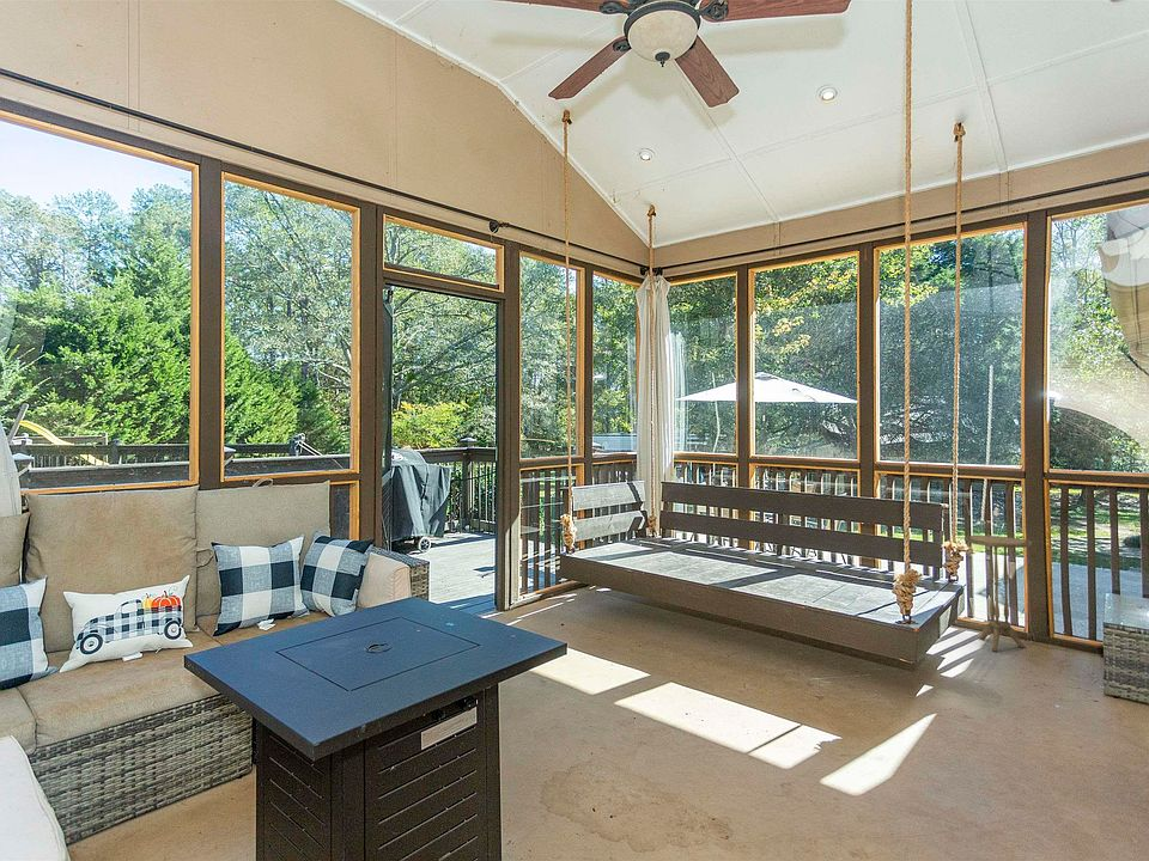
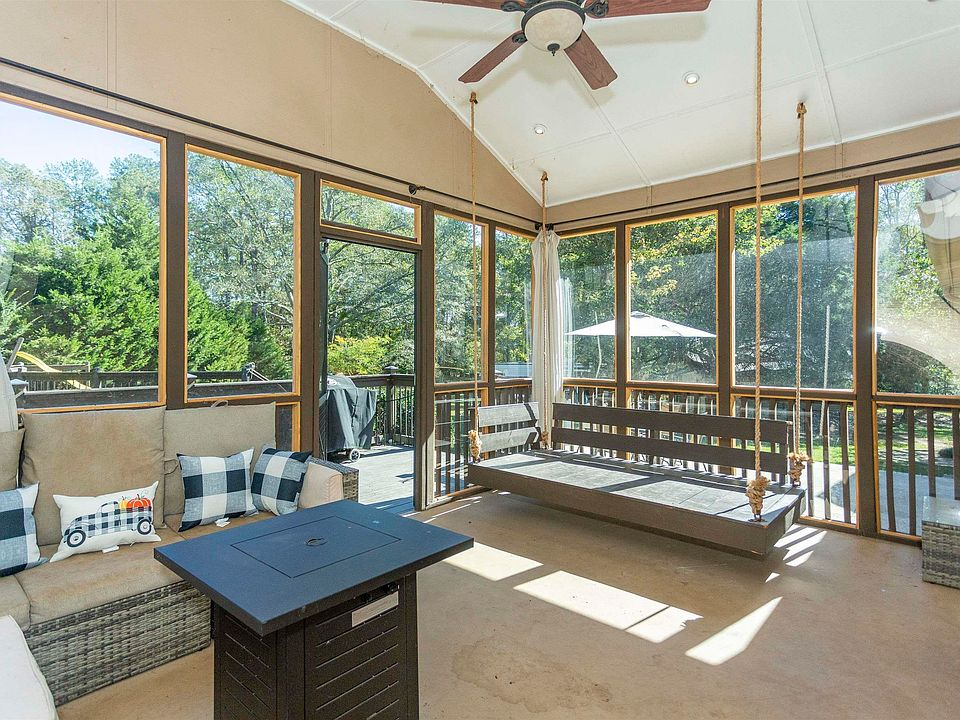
- side table (997, 592)
